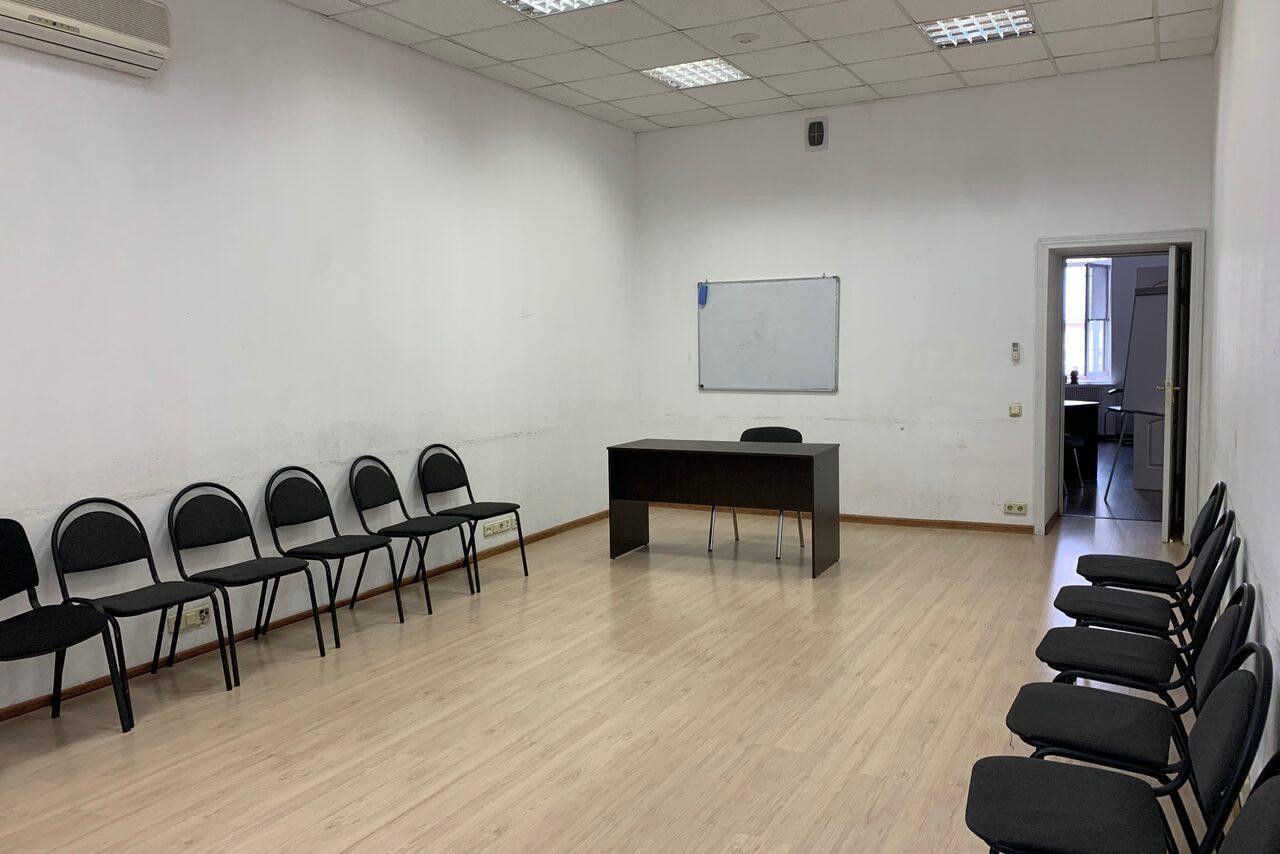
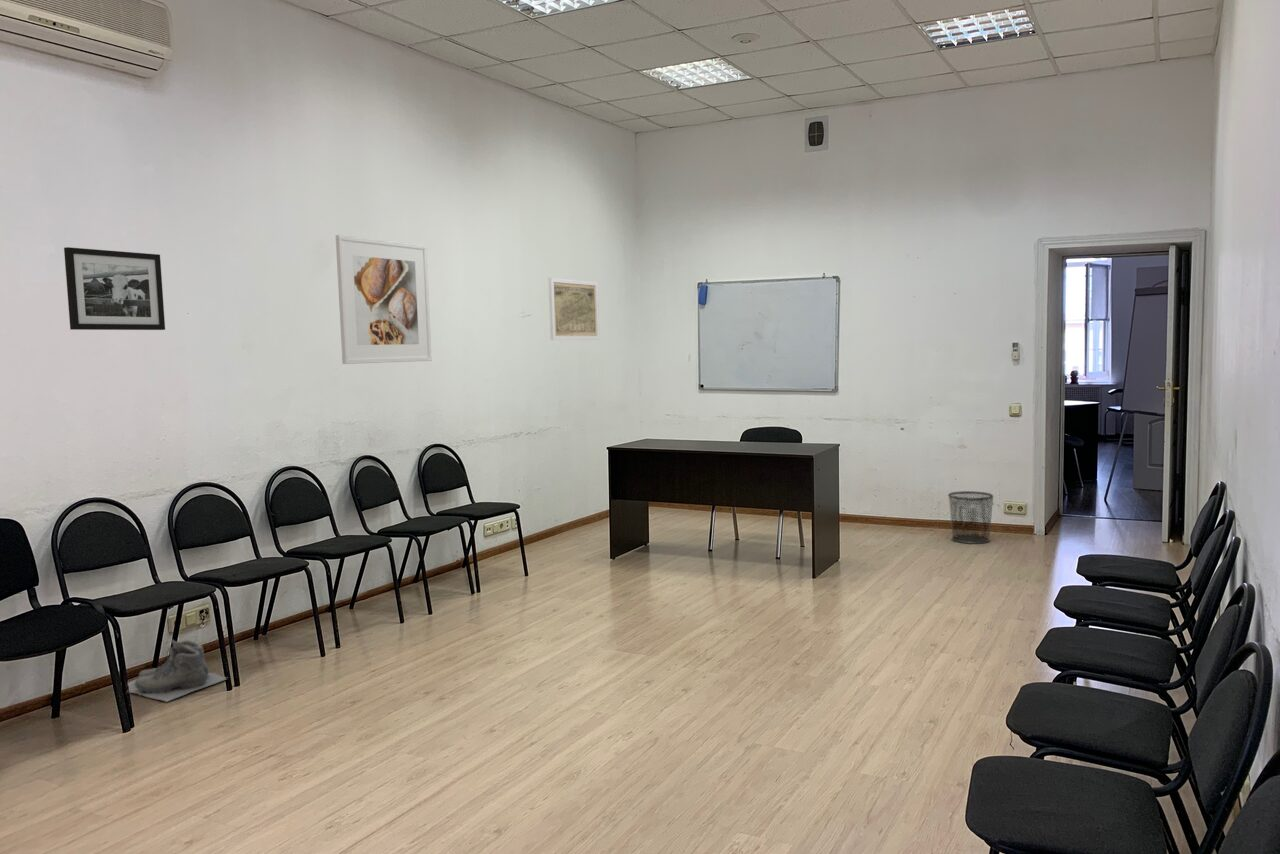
+ waste bin (970, 517)
+ picture frame (116, 290)
+ map (575, 309)
+ boots (170, 662)
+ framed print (386, 301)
